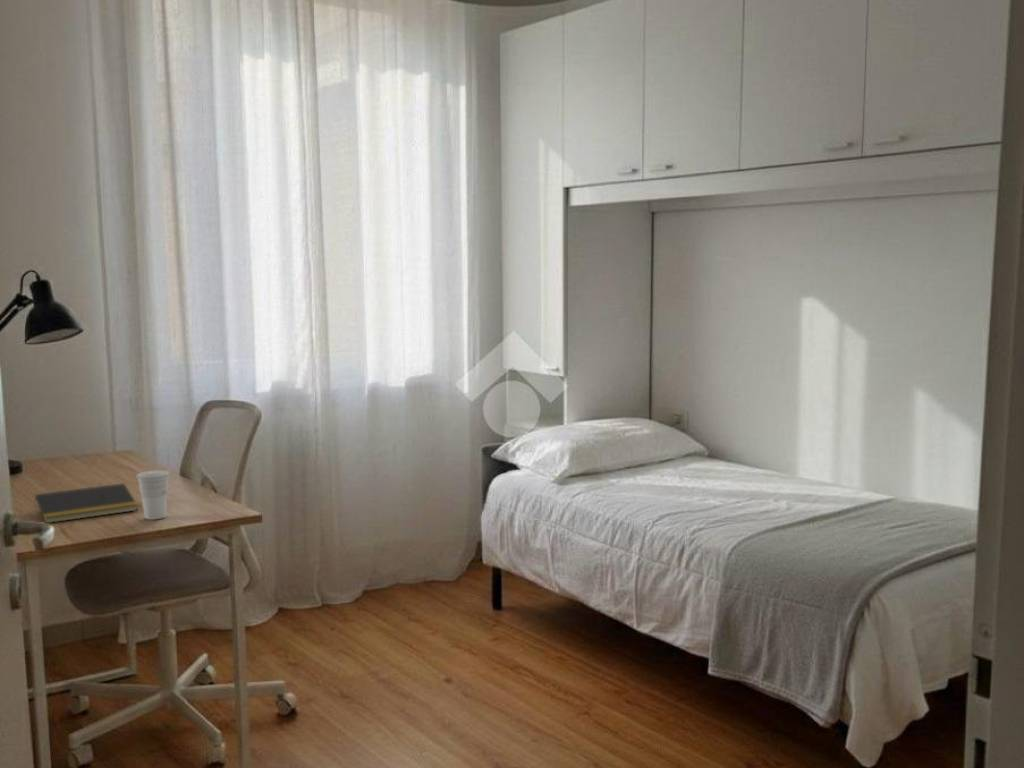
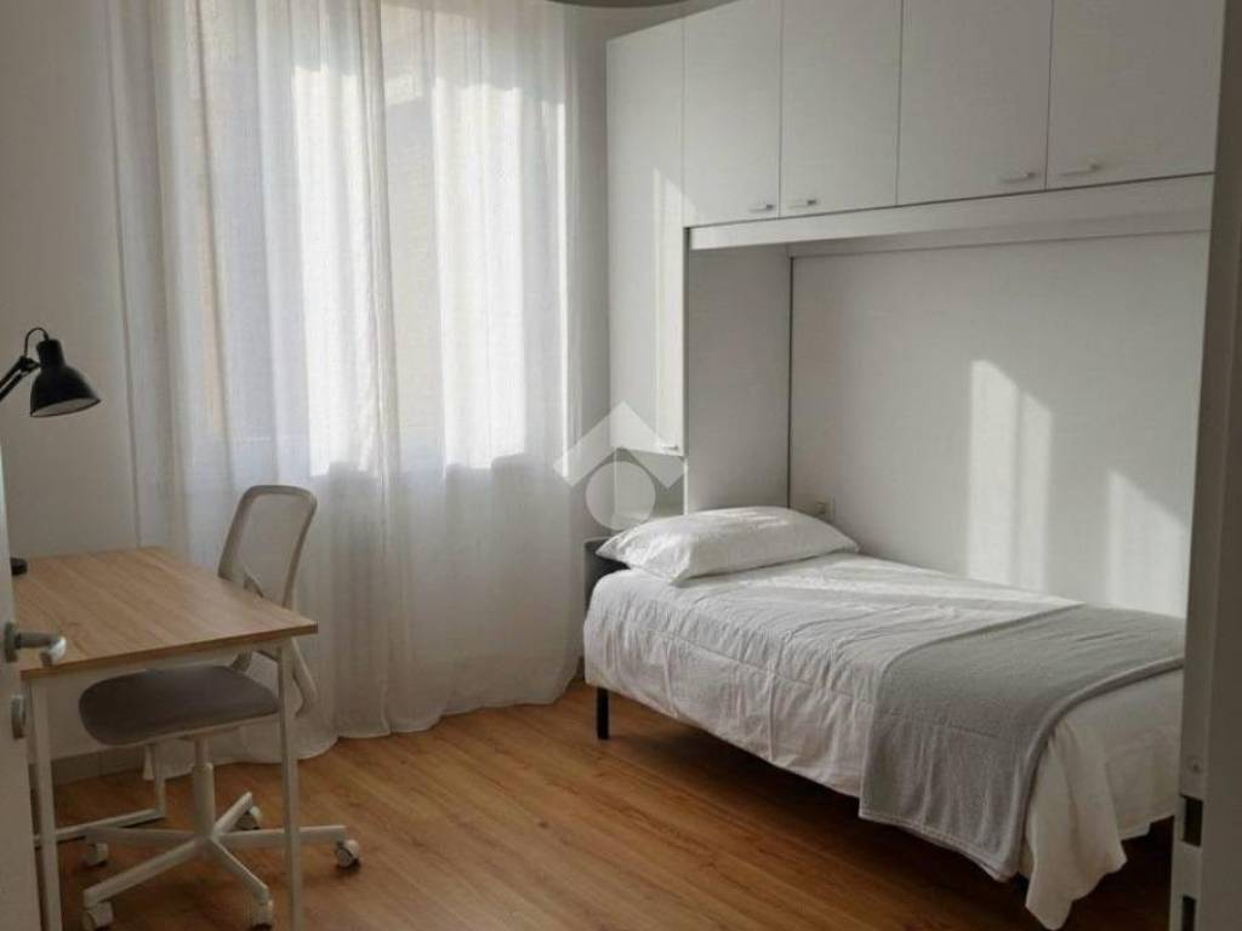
- cup (154, 494)
- notepad (86, 502)
